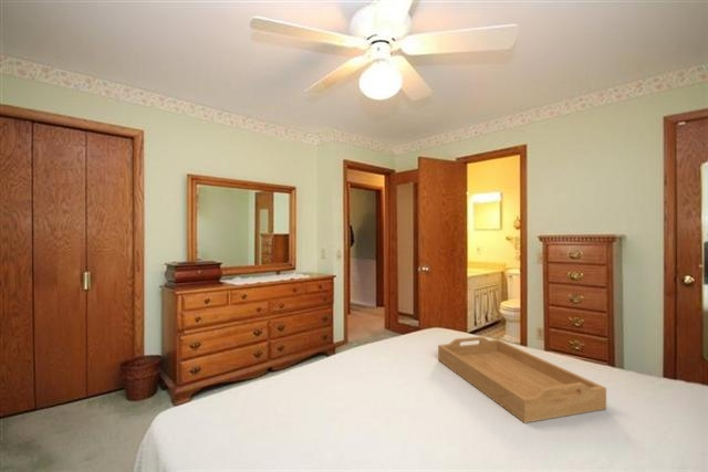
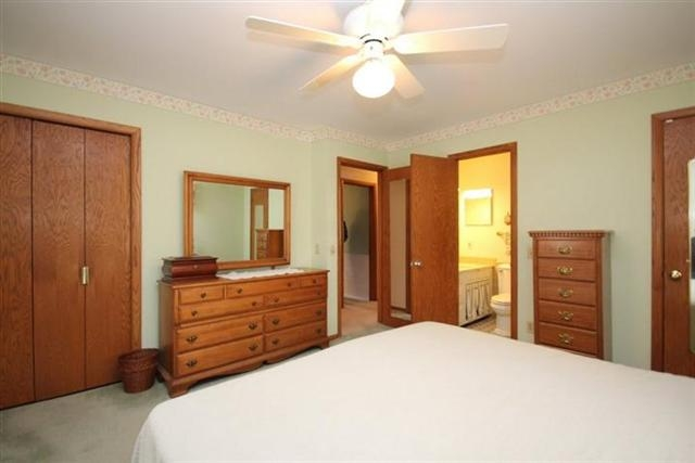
- serving tray (508, 368)
